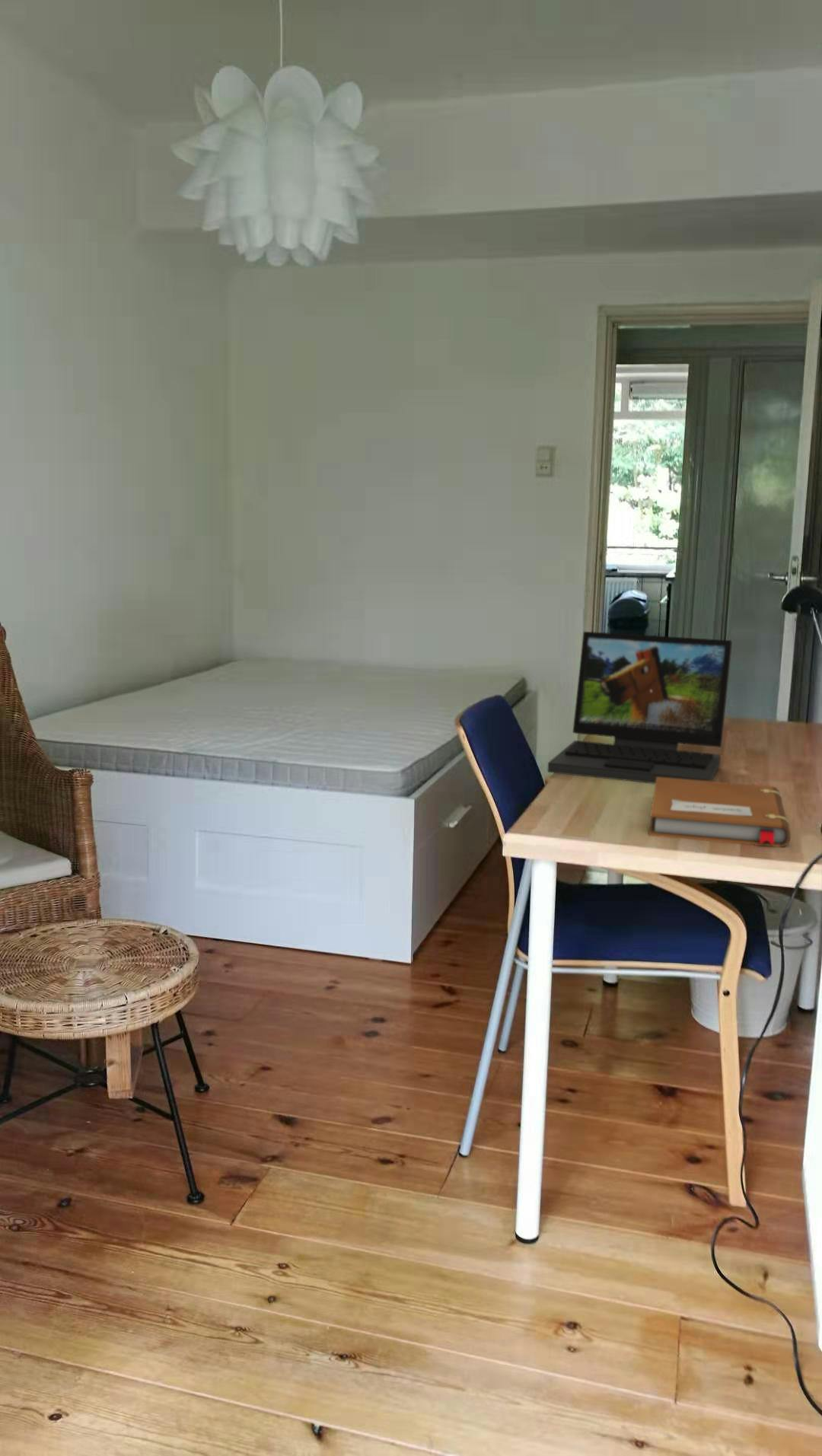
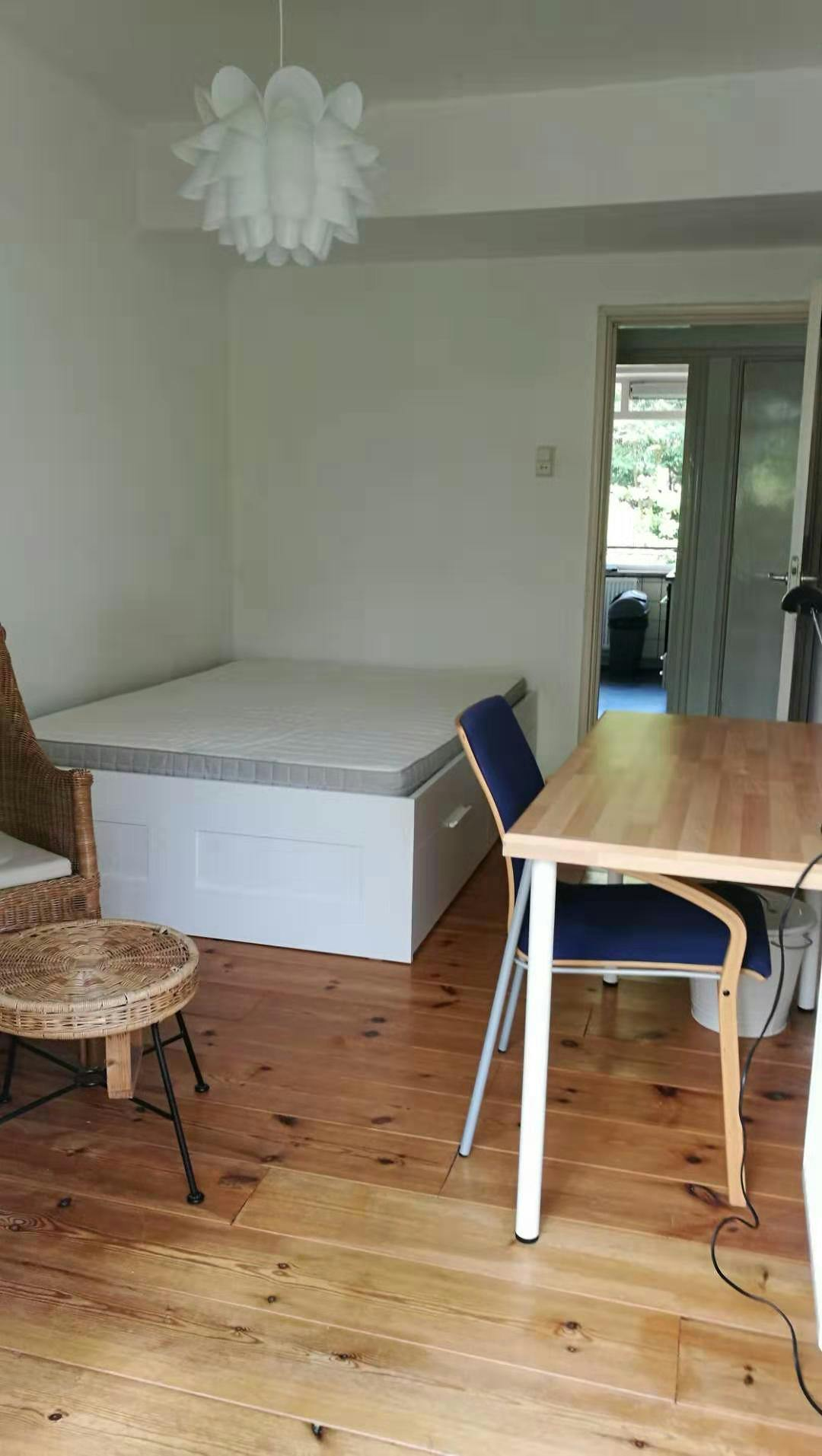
- laptop (642, 704)
- notebook (718, 811)
